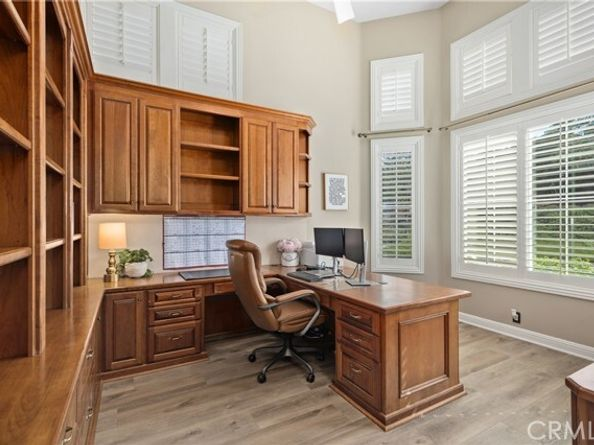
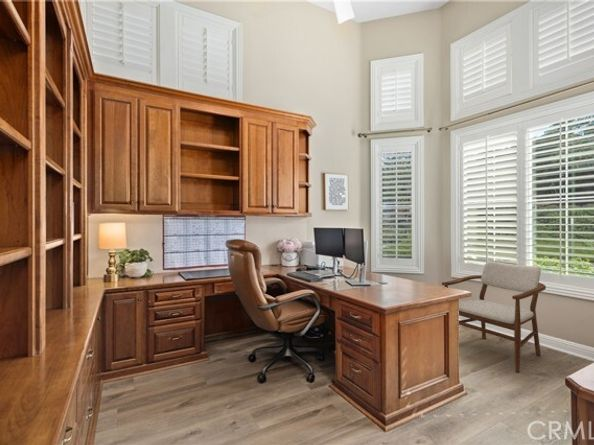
+ armchair (497, 308)
